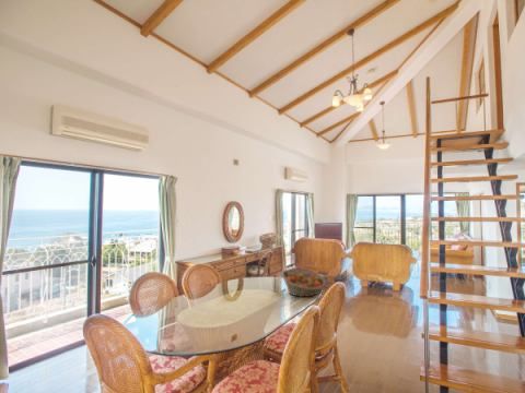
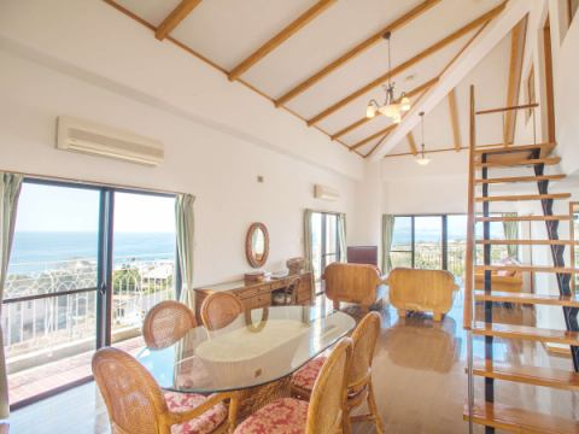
- fruit basket (303, 281)
